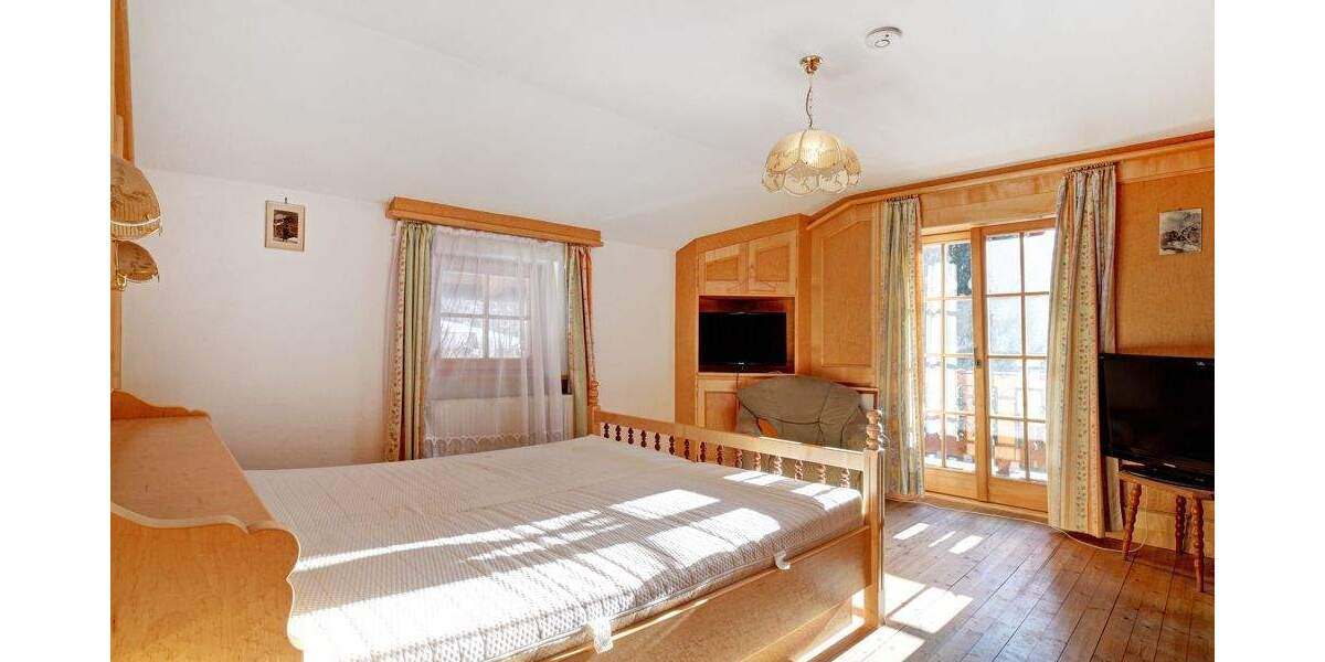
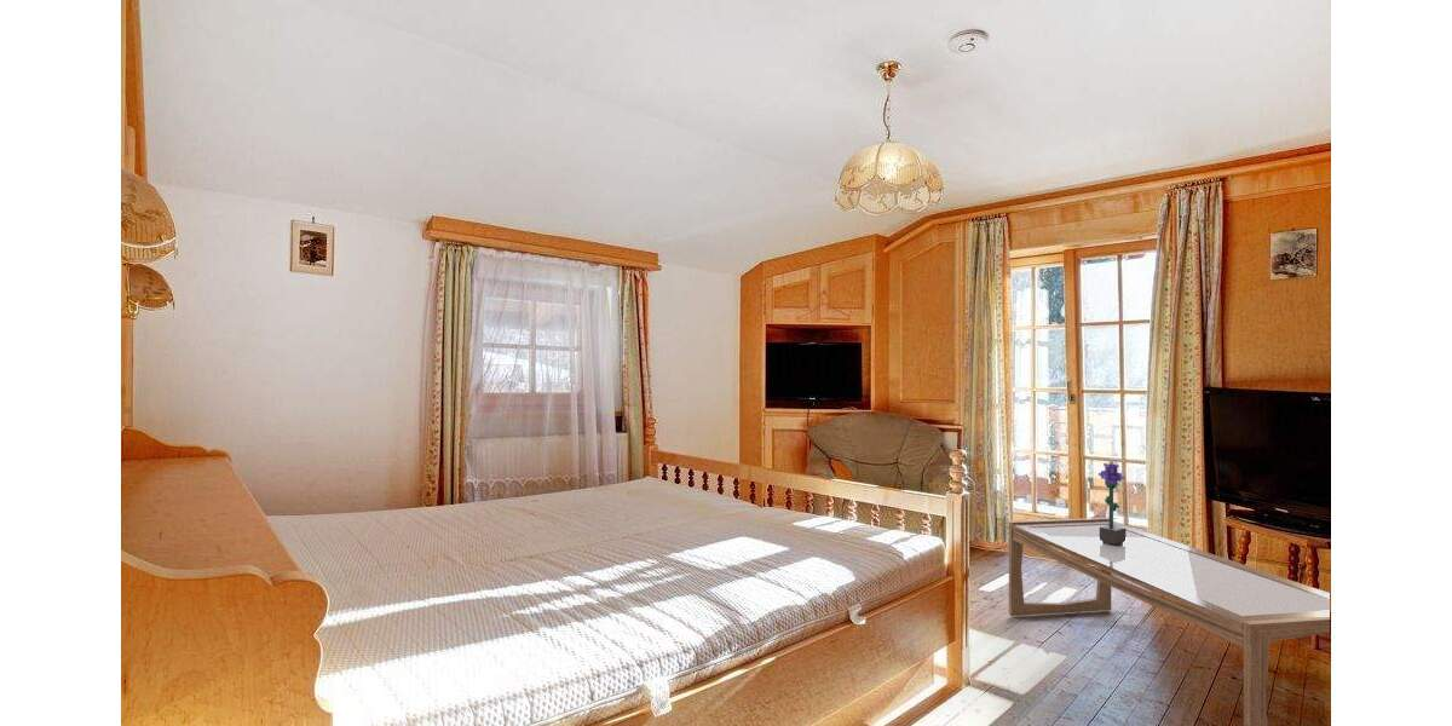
+ coffee table (1163, 610)
+ potted flower (1111, 499)
